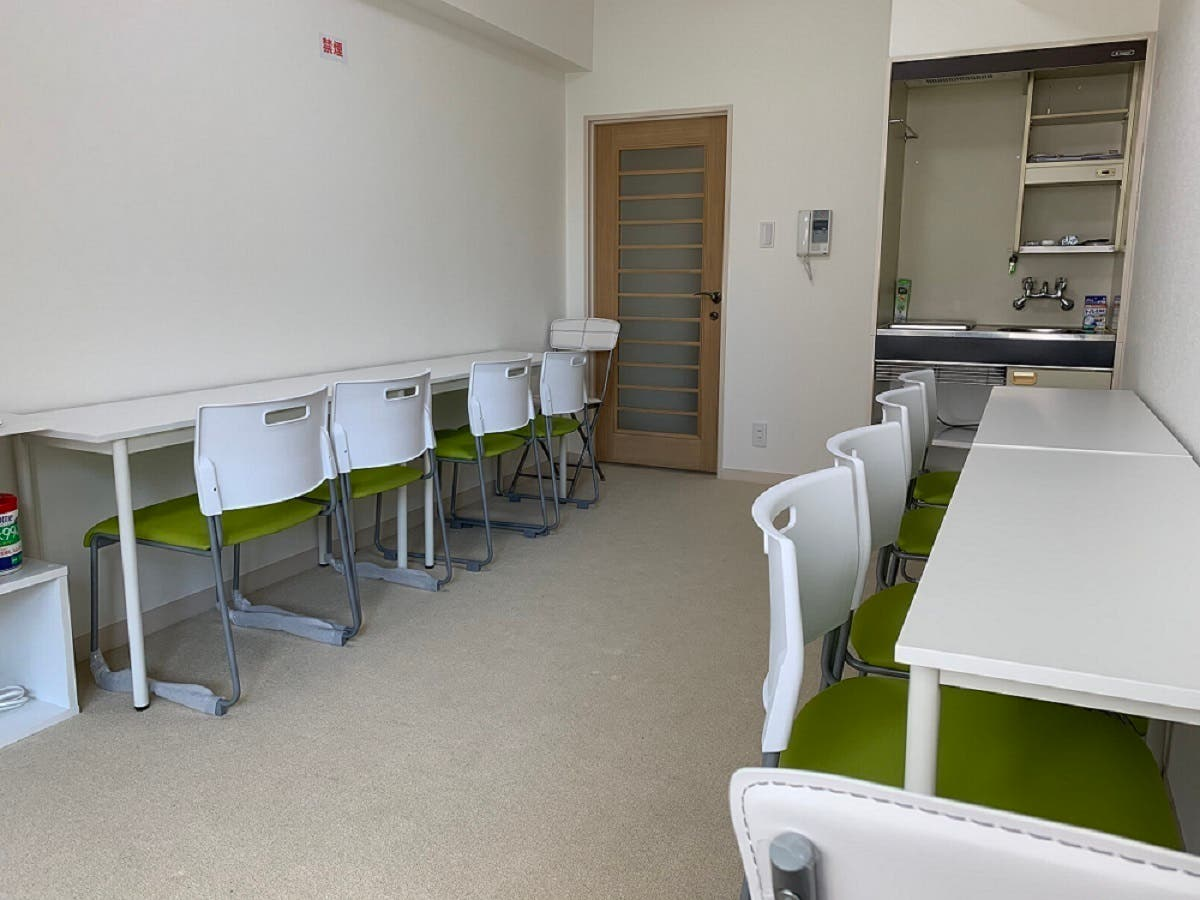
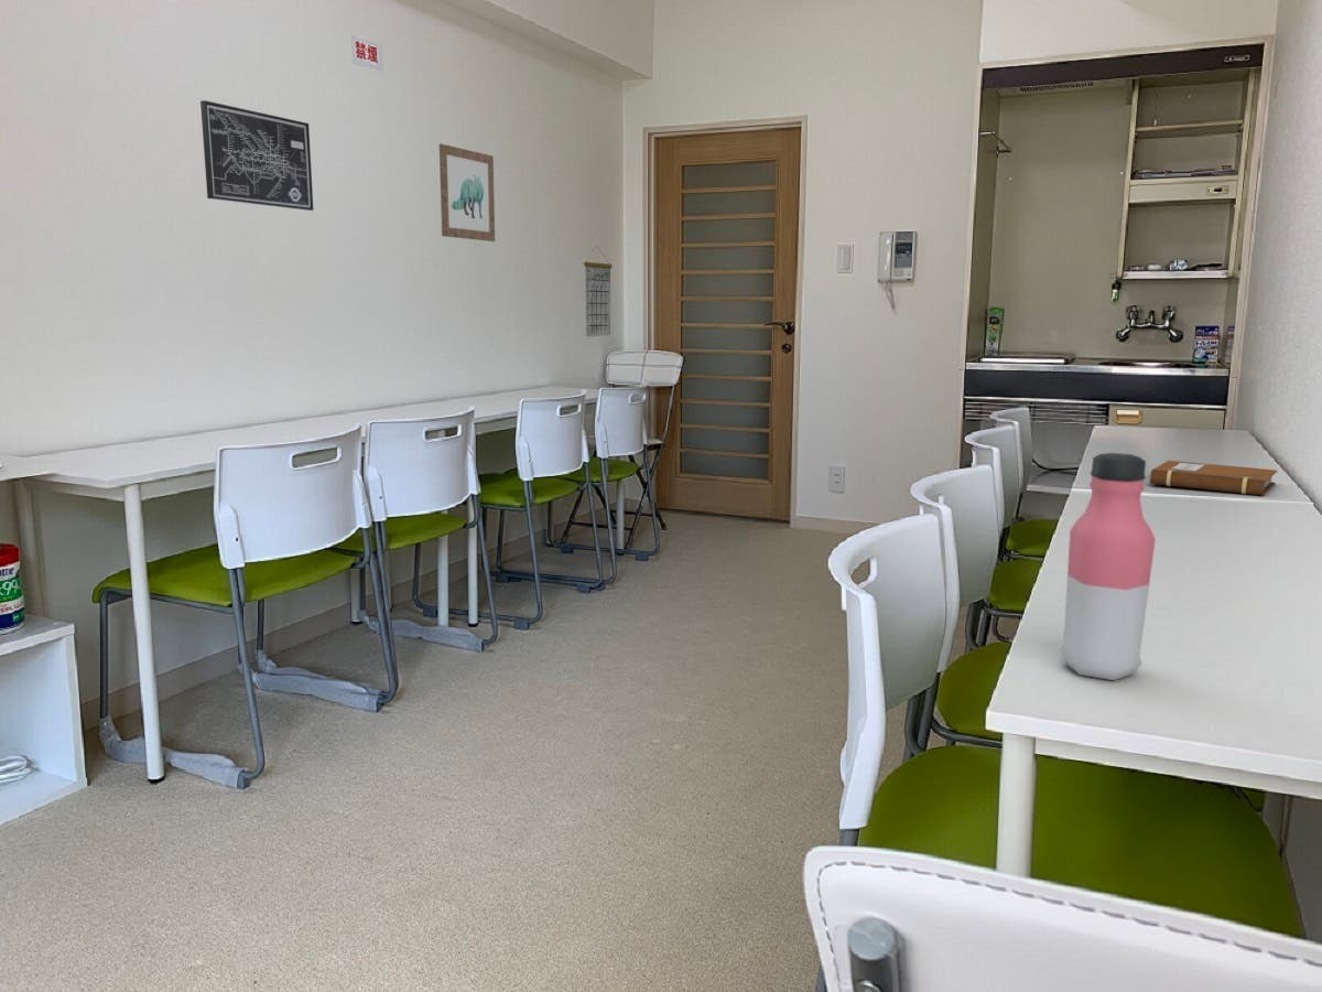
+ wall art (260, 159)
+ notebook (1210, 476)
+ water bottle (1108, 564)
+ calendar (598, 291)
+ wall art (467, 194)
